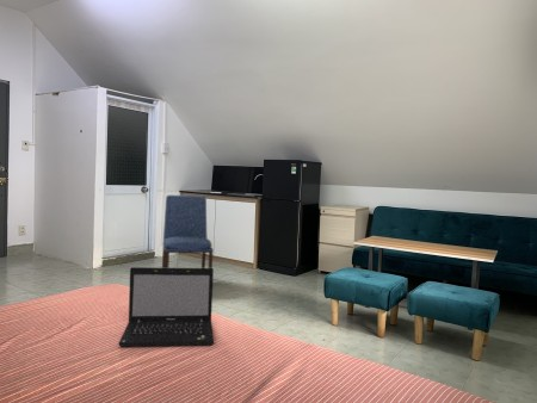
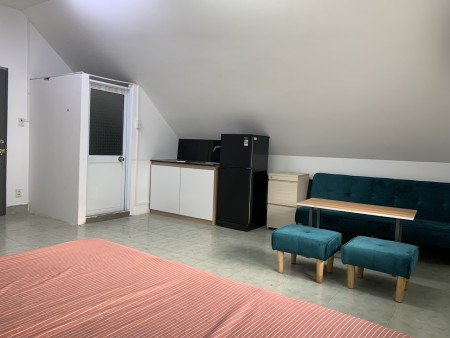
- laptop (169, 304)
- dining chair (186, 240)
